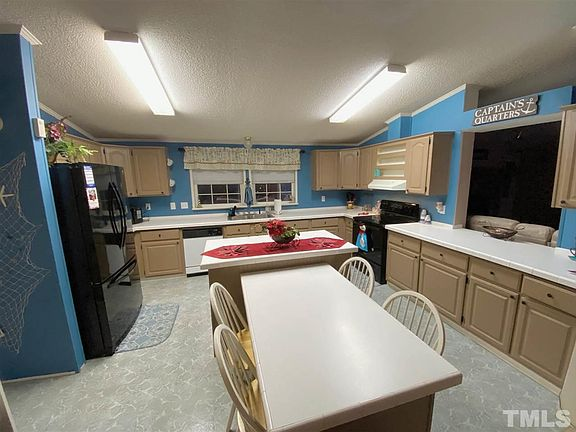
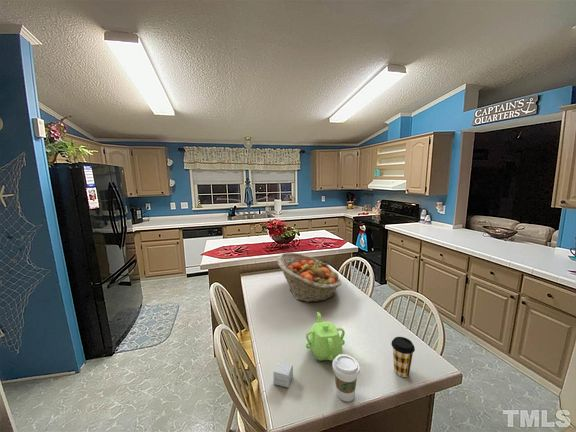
+ coffee cup (345, 378)
+ coffee cup (402, 357)
+ fruit basket (308, 273)
+ teapot (324, 336)
+ small box (283, 374)
